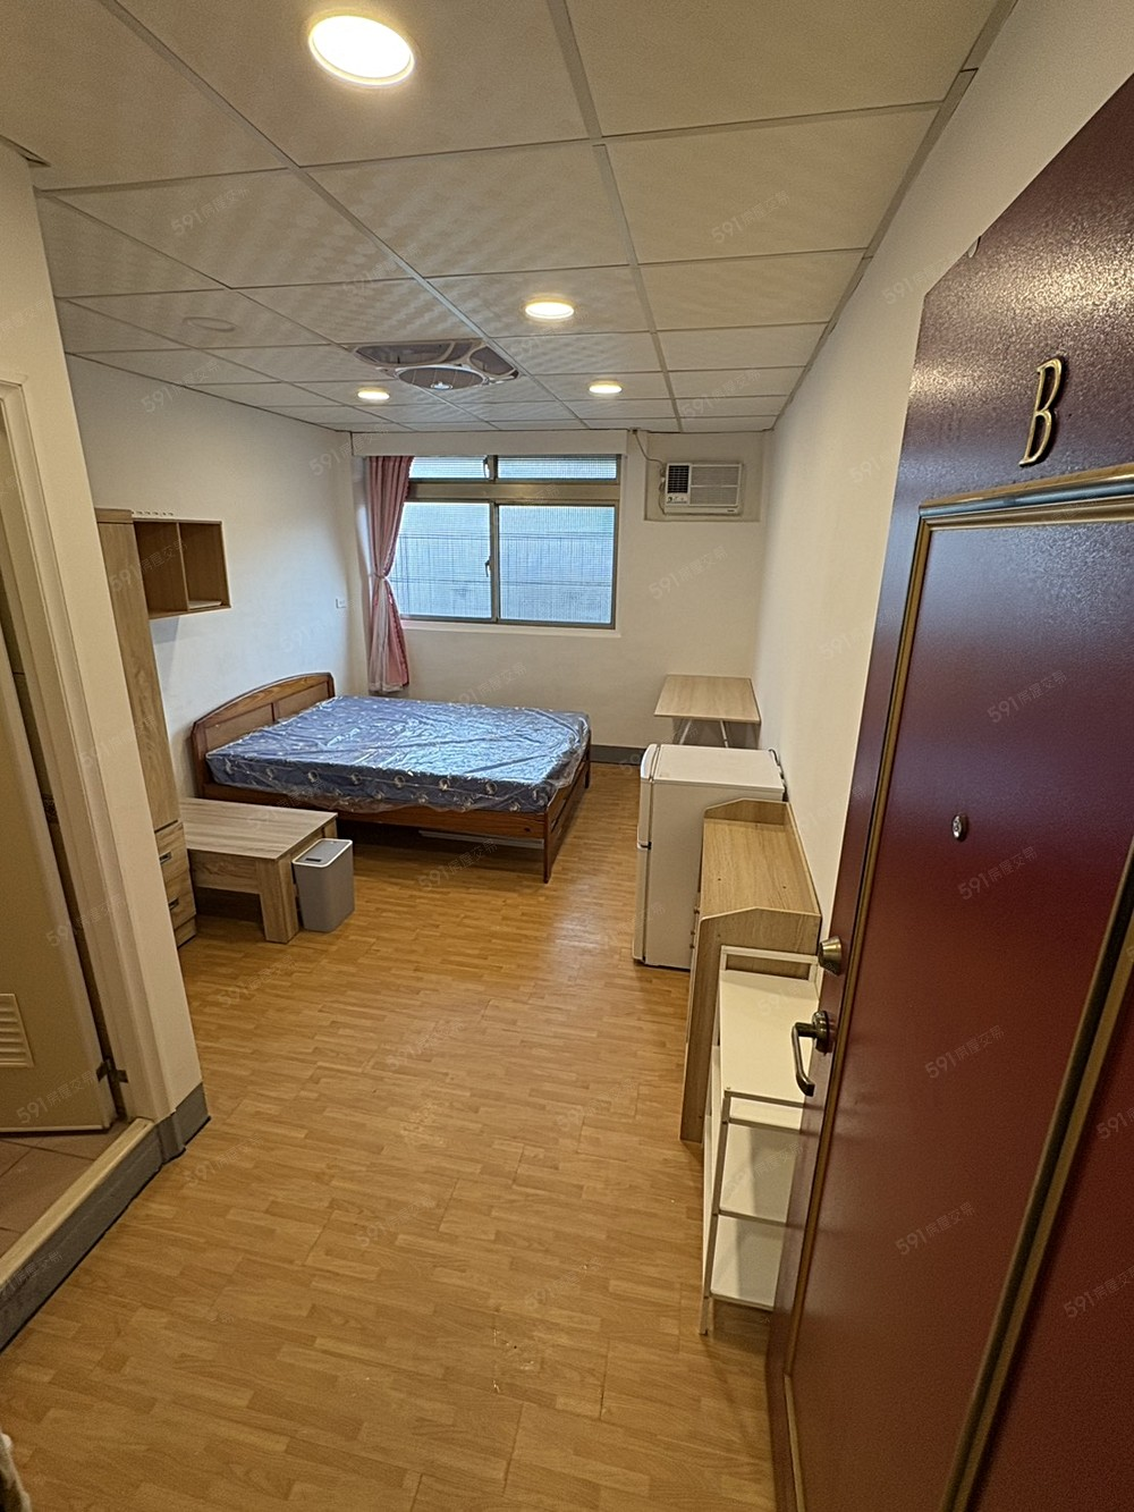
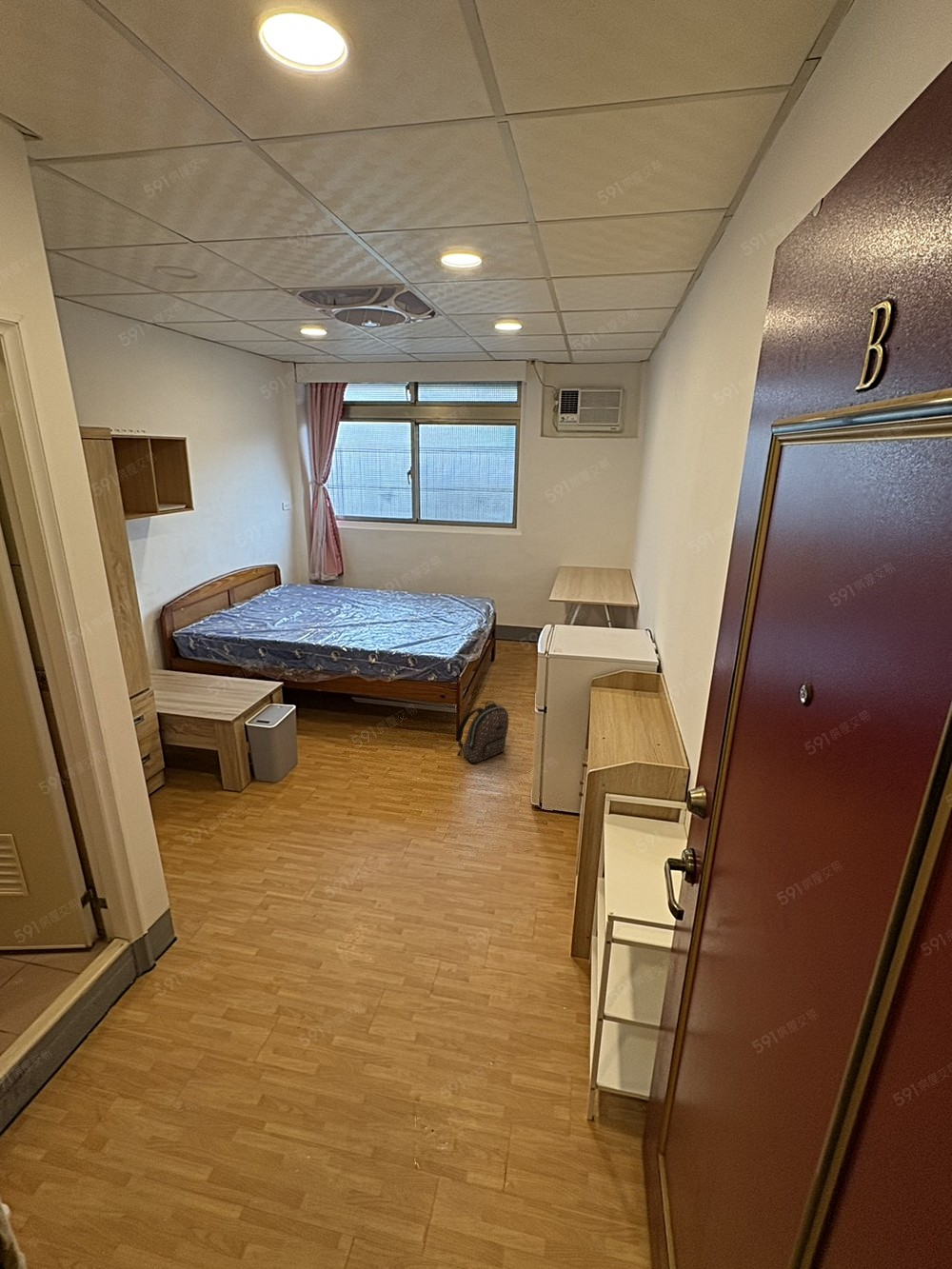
+ backpack (485, 727)
